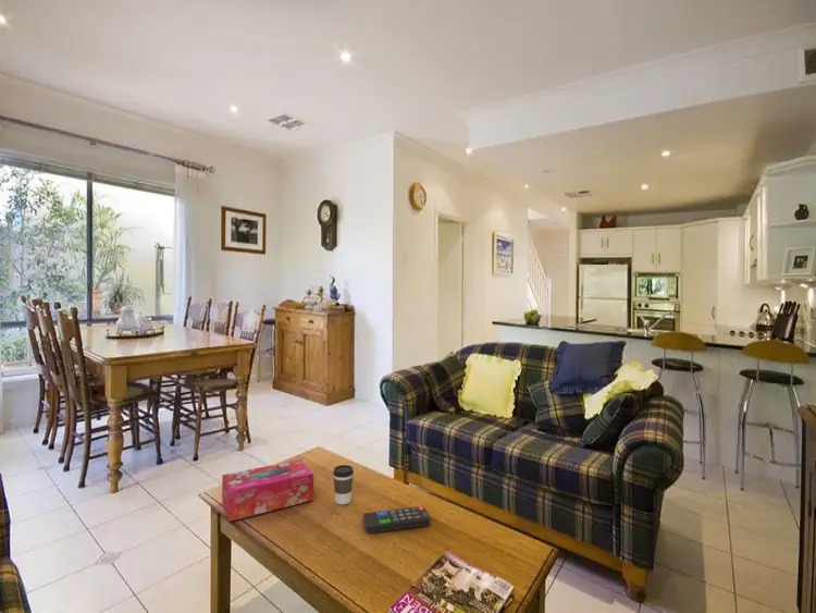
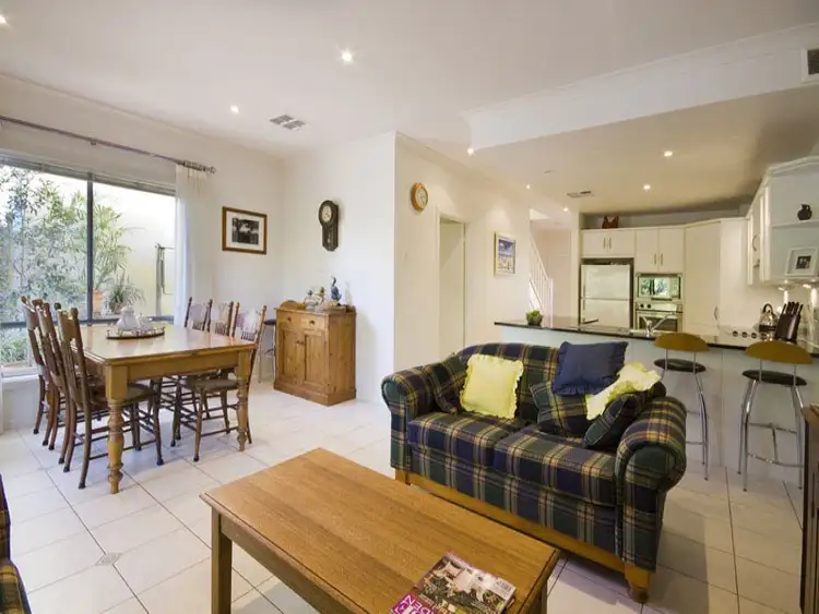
- tissue box (268, 487)
- remote control (396, 518)
- coffee cup (343, 485)
